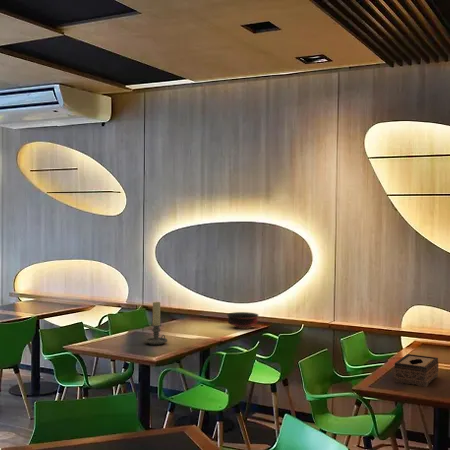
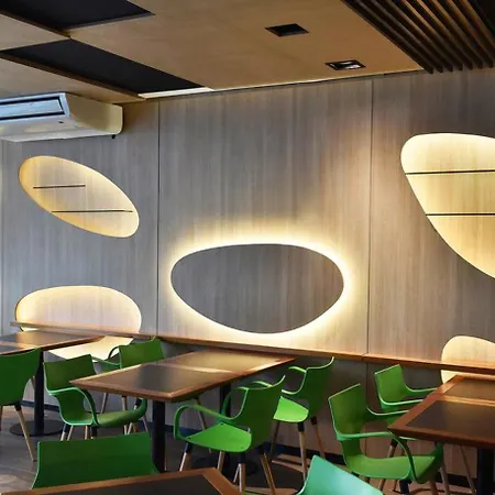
- tissue box (416, 369)
- candle holder (157, 322)
- bowl (242, 321)
